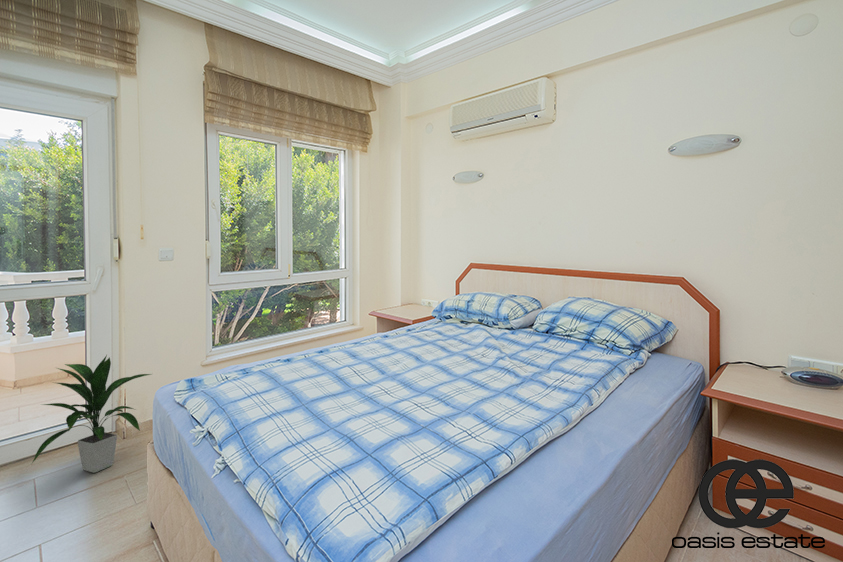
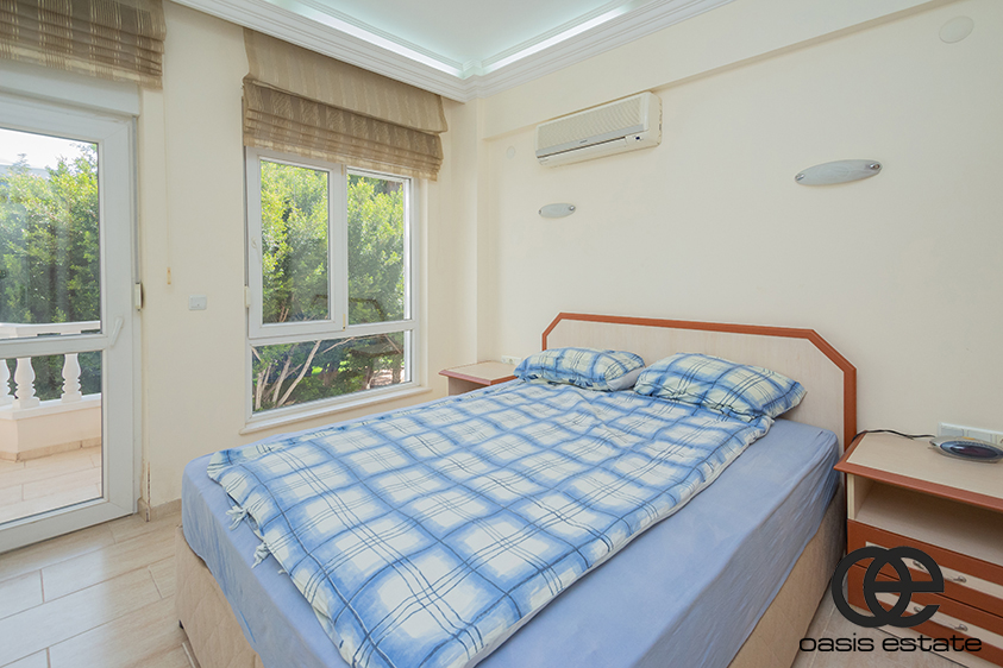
- indoor plant (91, 411)
